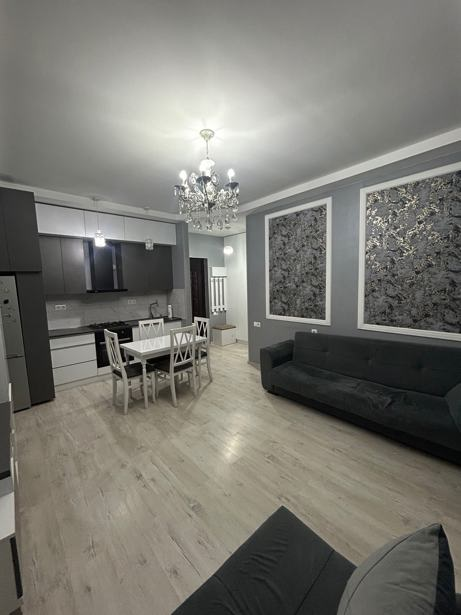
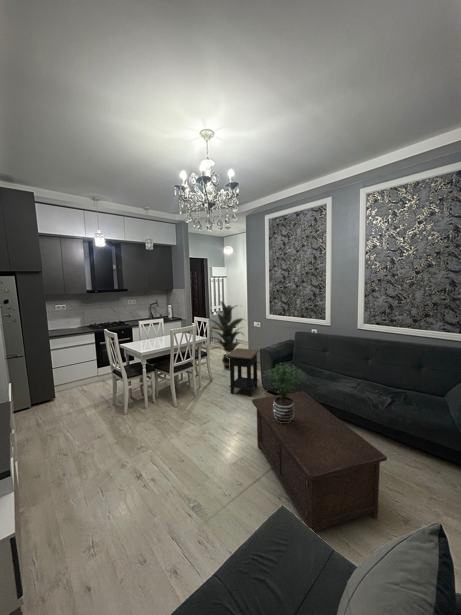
+ cabinet (305, 449)
+ indoor plant (226, 334)
+ potted plant (284, 392)
+ side table (241, 371)
